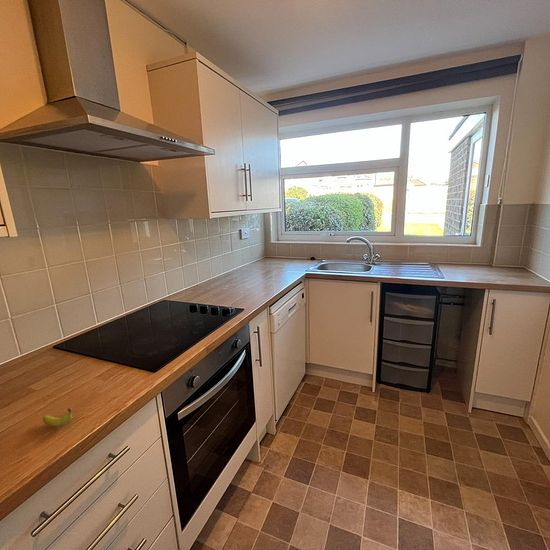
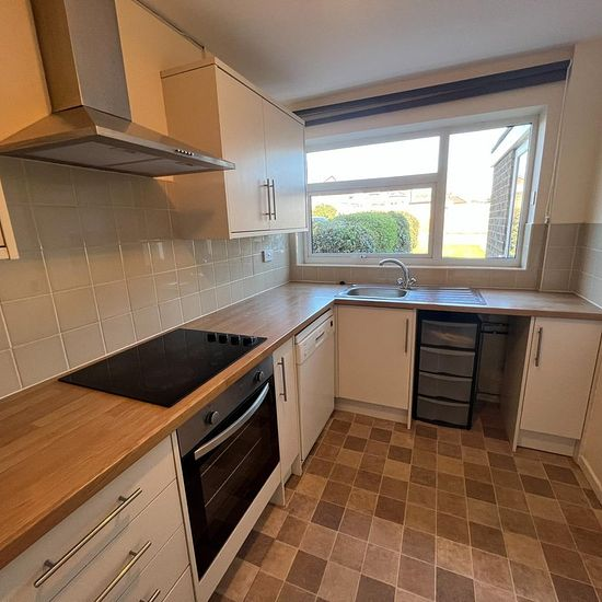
- fruit (55, 417)
